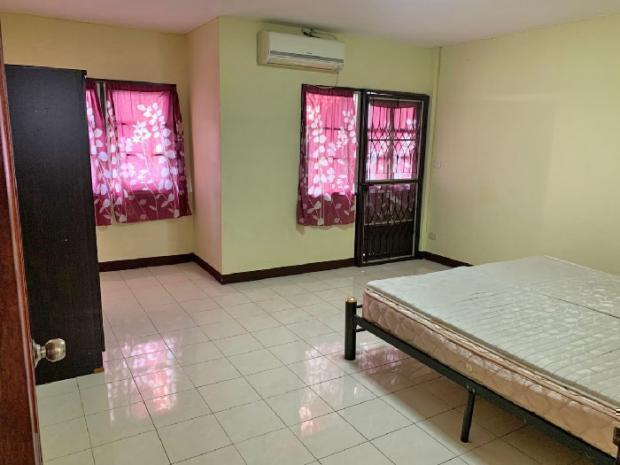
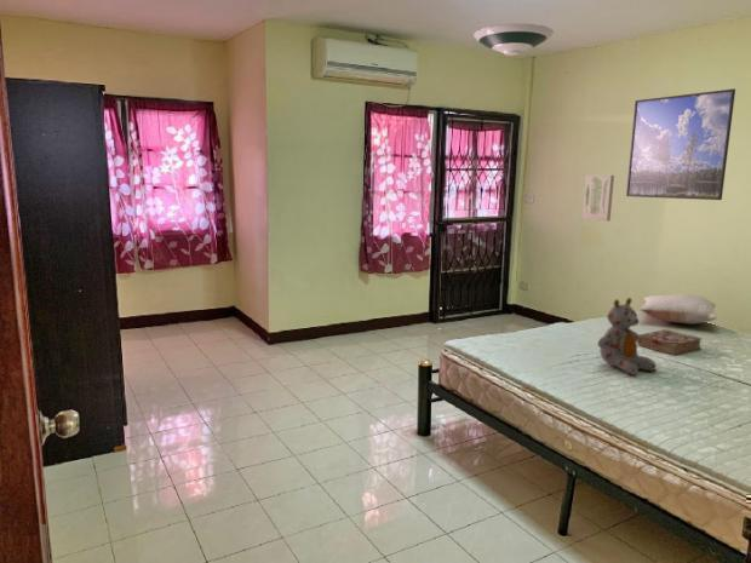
+ pillow (677, 308)
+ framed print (676, 147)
+ wall art (597, 197)
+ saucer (511, 44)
+ book (667, 340)
+ stuffed bear (629, 334)
